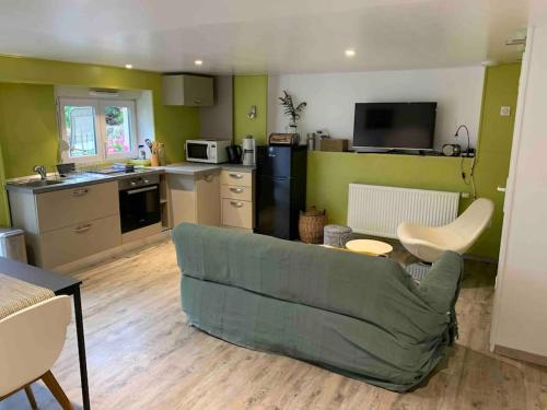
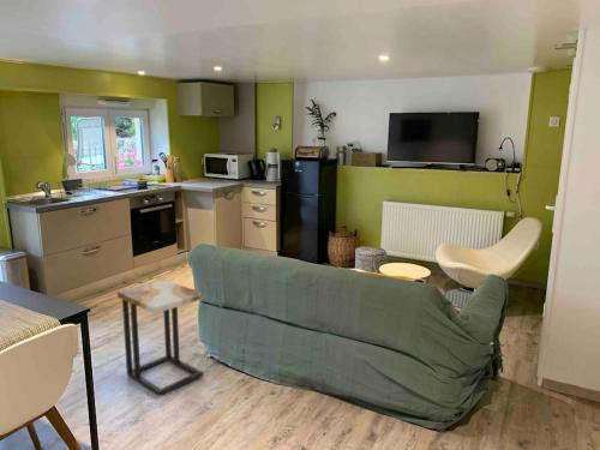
+ side table (164, 335)
